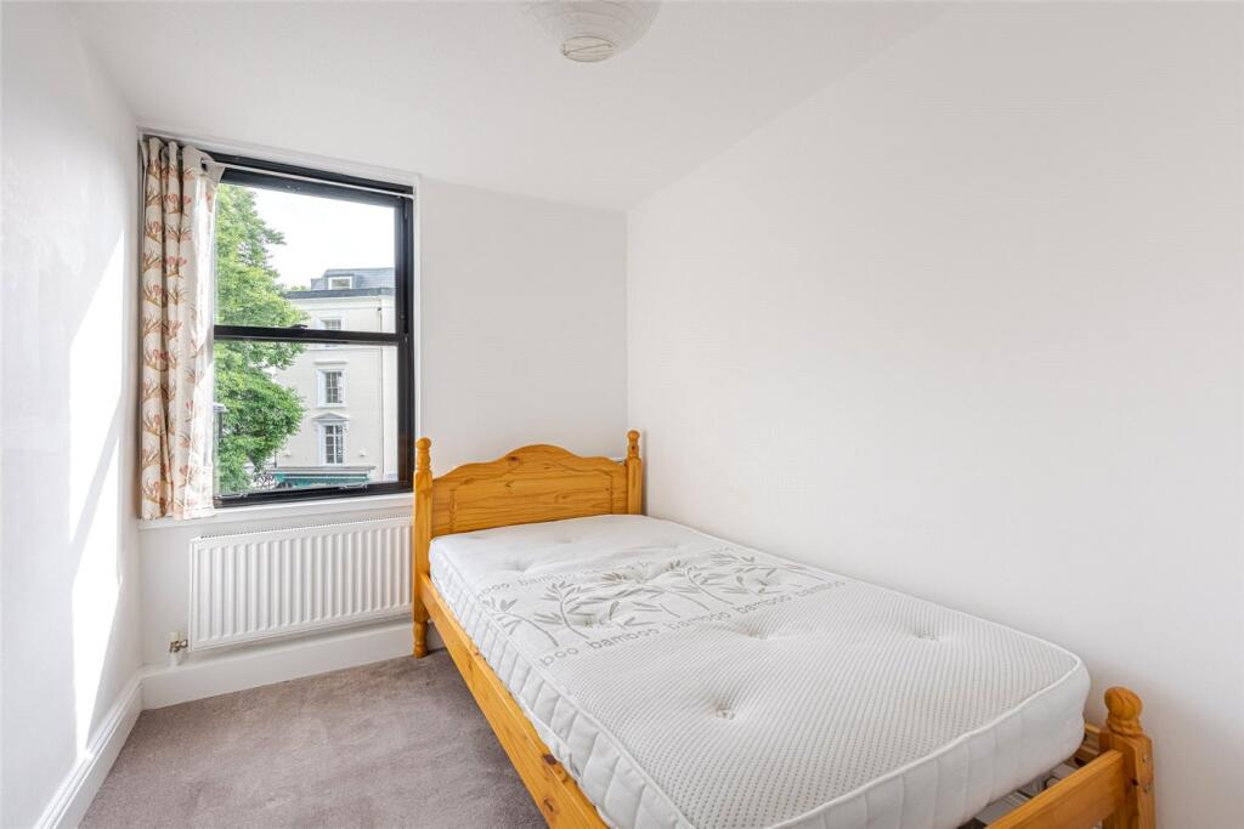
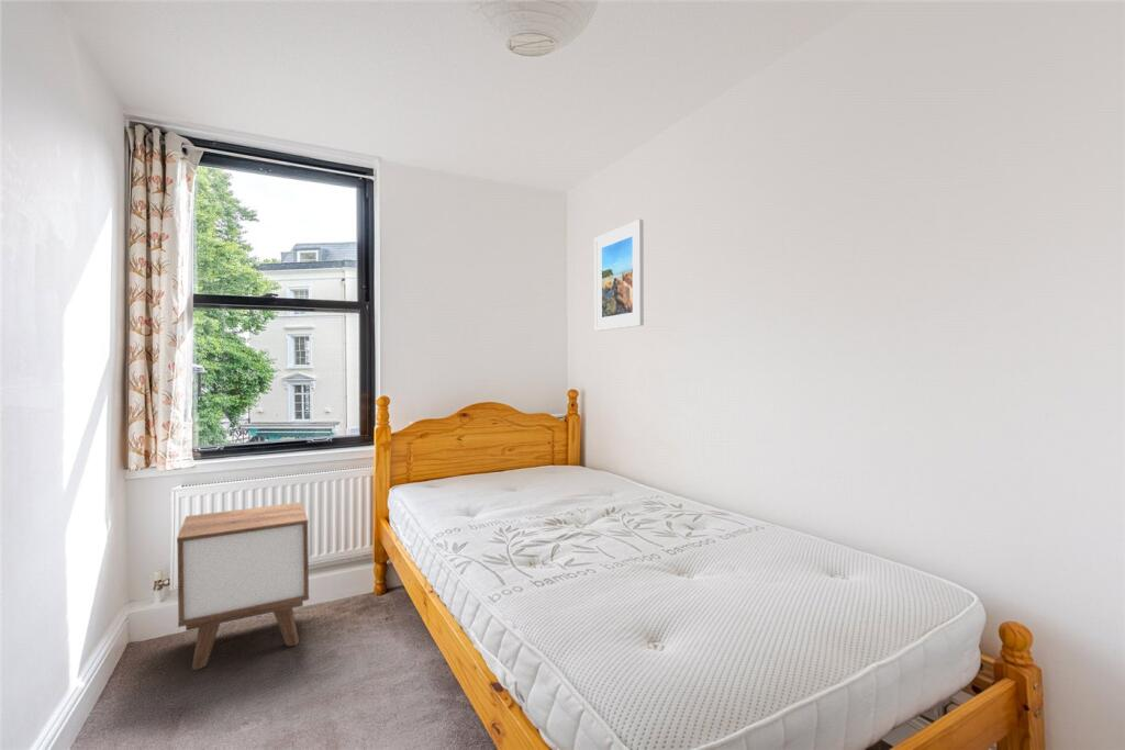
+ nightstand (246, 579)
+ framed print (616, 278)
